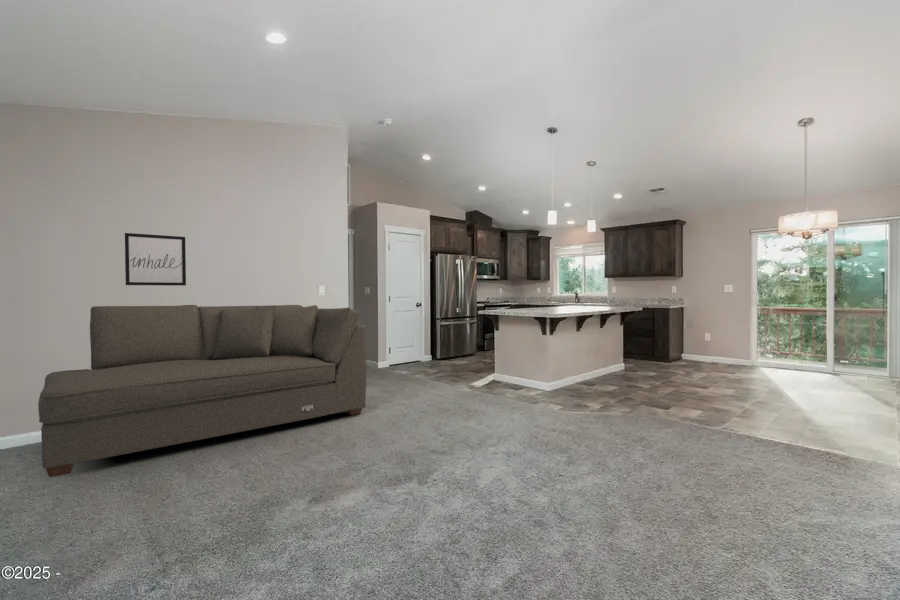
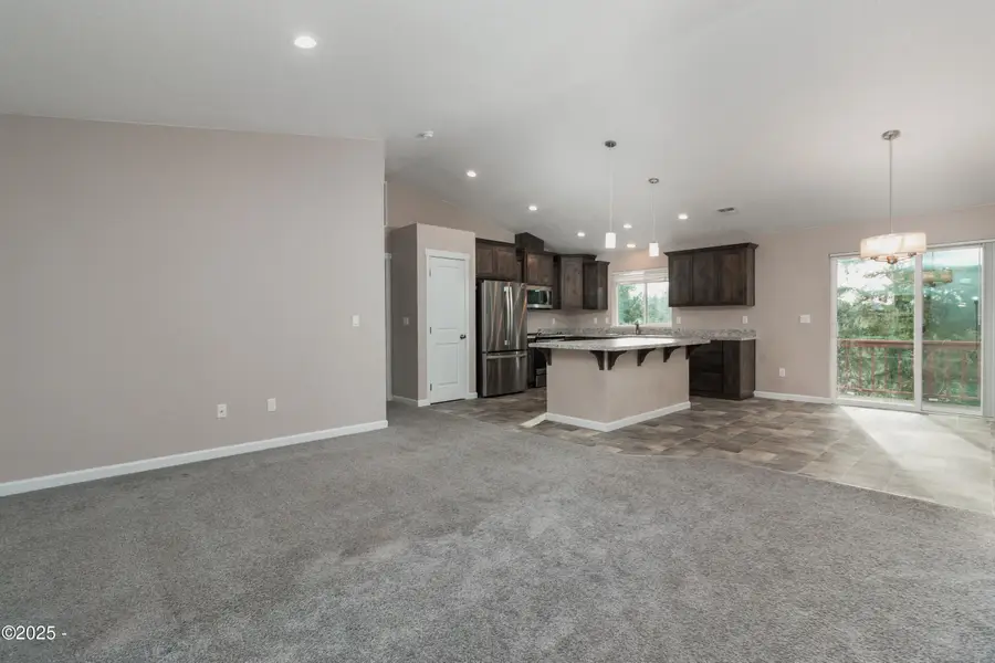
- wall art (156, 260)
- sofa (220, 365)
